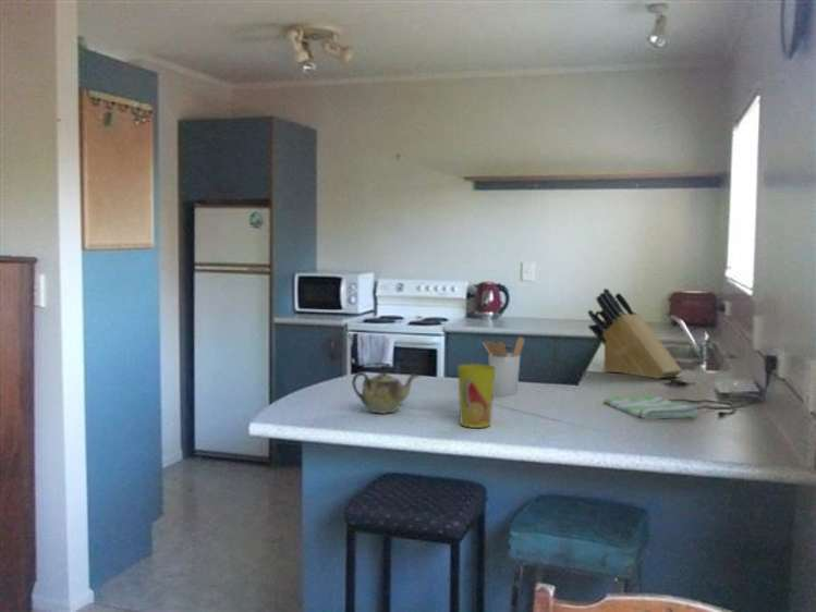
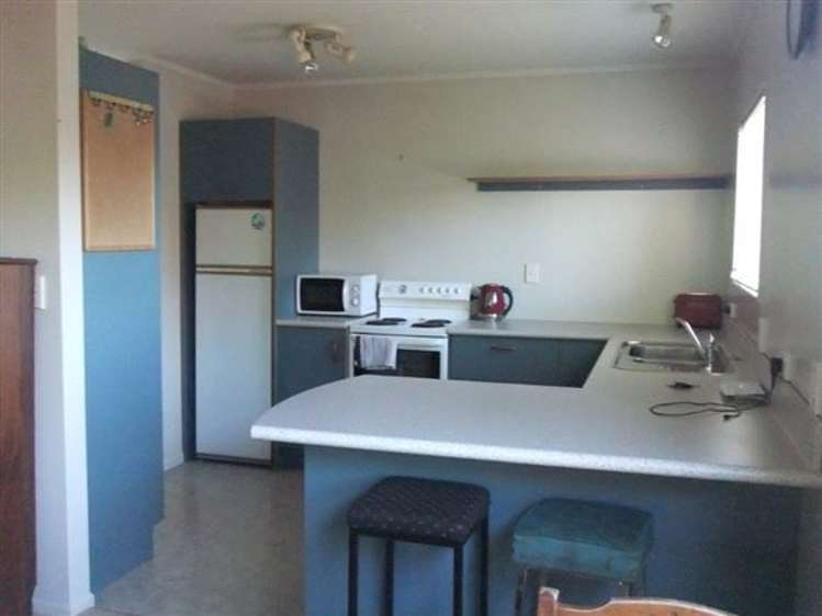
- utensil holder (501, 365)
- dish towel (648, 405)
- knife block (632, 331)
- teapot (386, 388)
- cup (476, 395)
